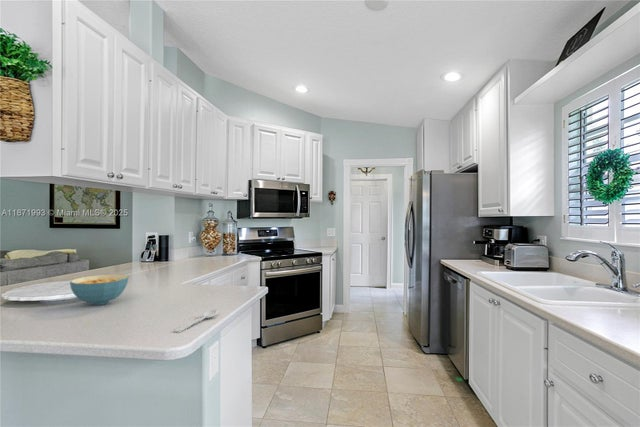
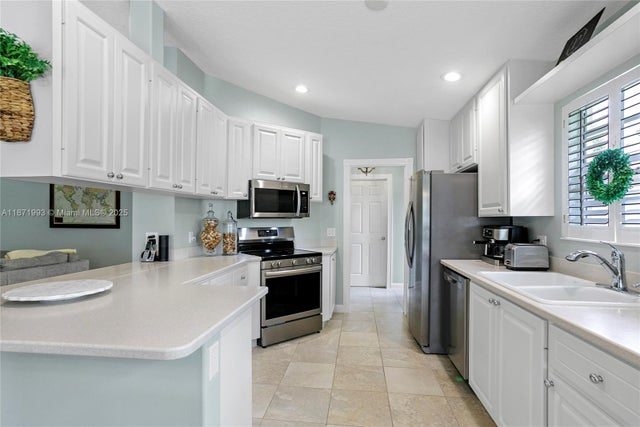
- spoon (198, 319)
- cereal bowl (100, 290)
